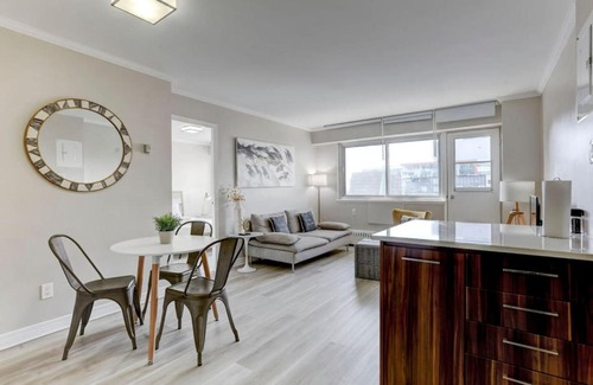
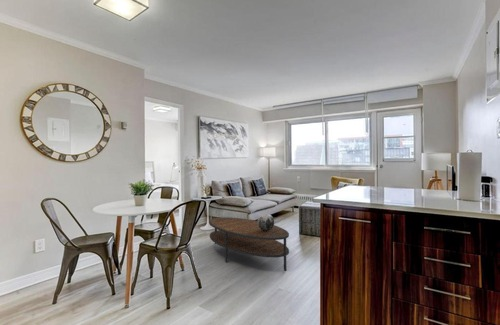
+ coffee table (245, 240)
+ decorative sphere (265, 221)
